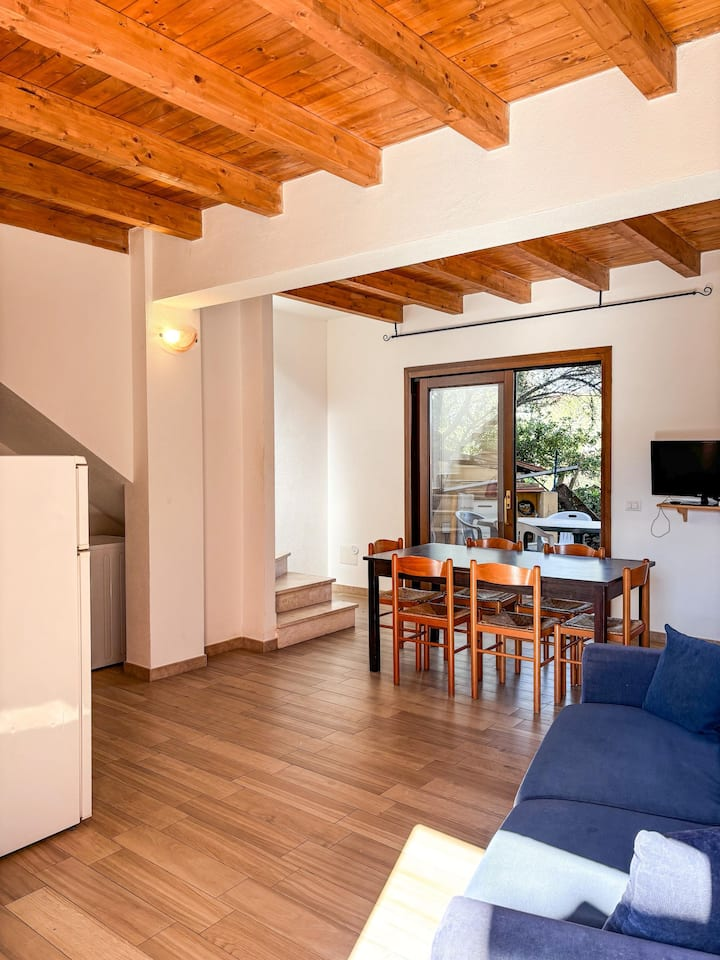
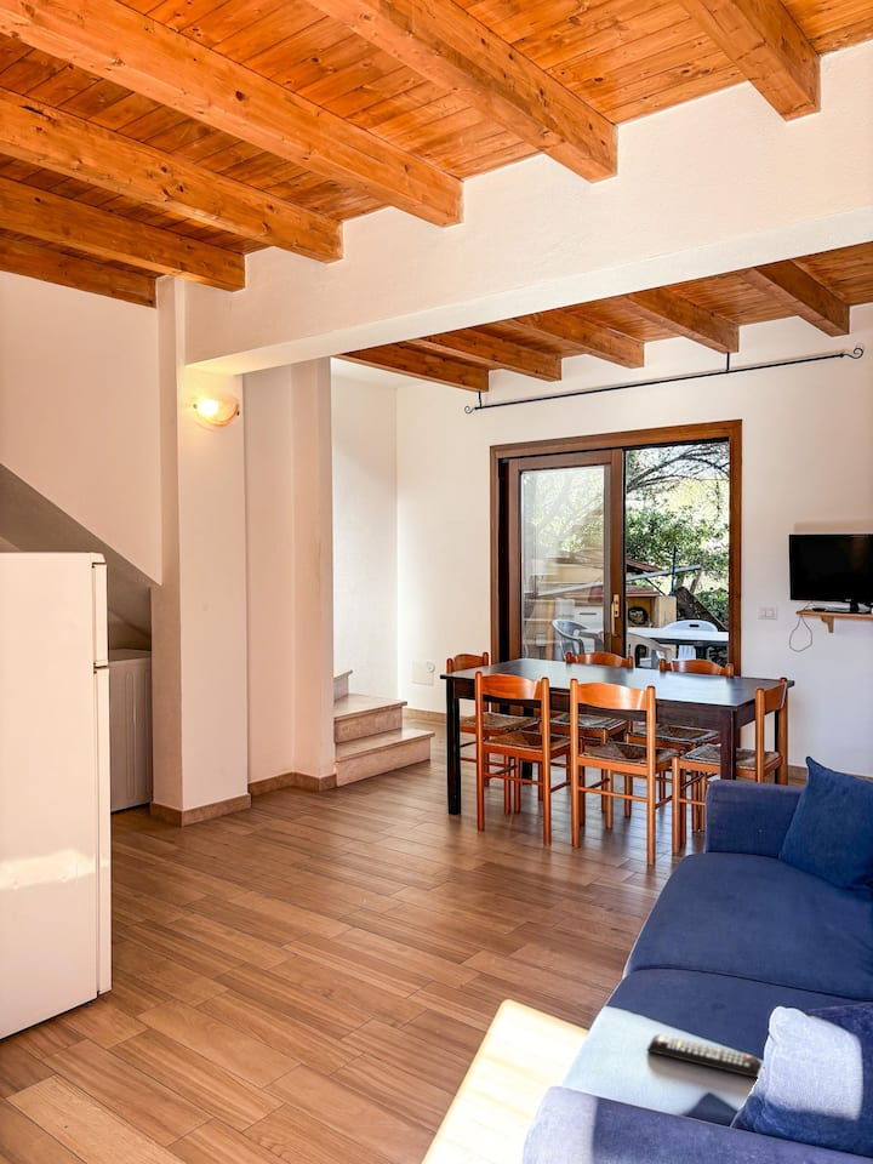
+ remote control (703, 1055)
